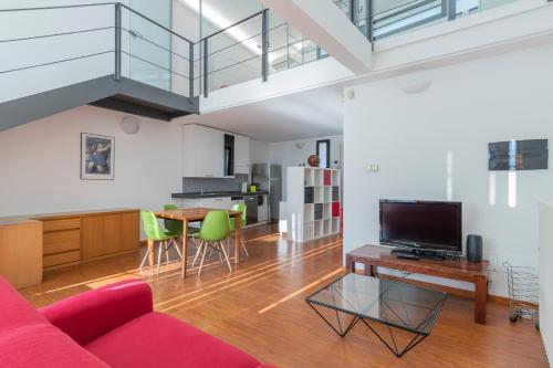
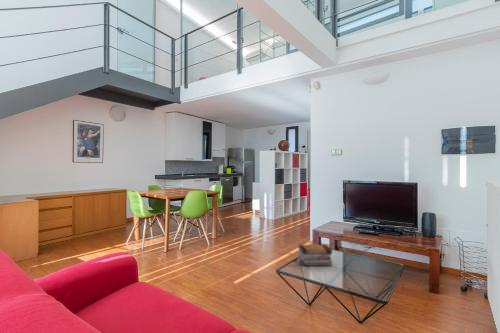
+ book stack (314, 255)
